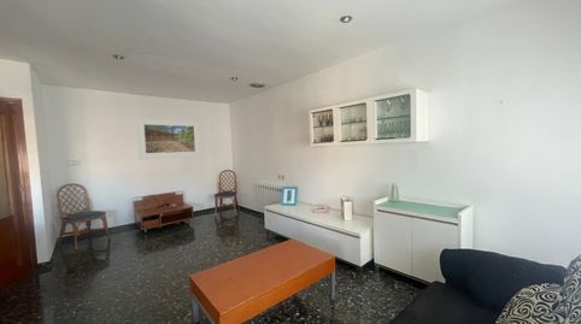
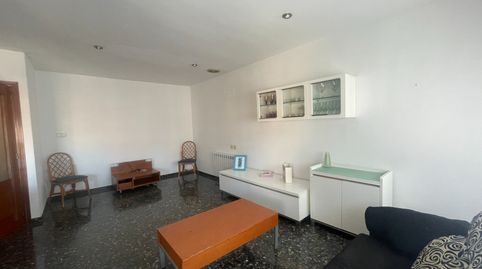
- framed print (170, 139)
